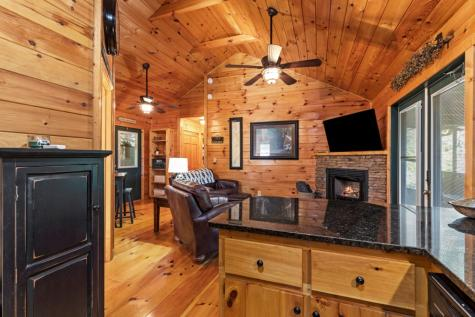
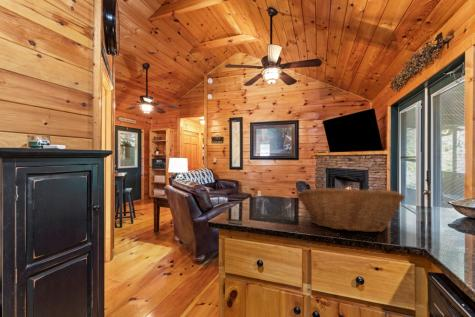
+ fruit basket (346, 204)
